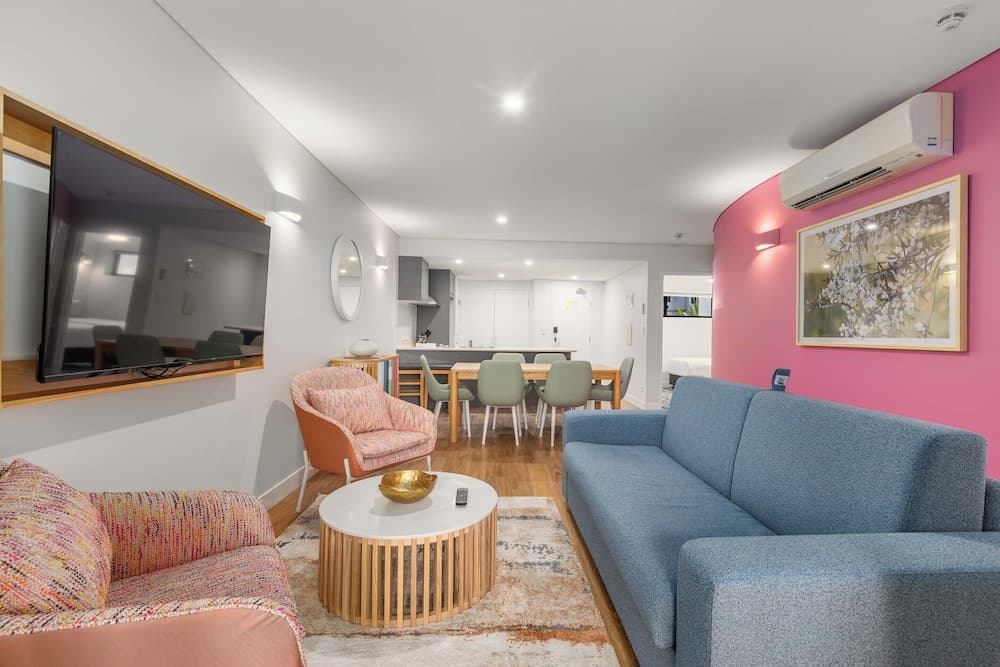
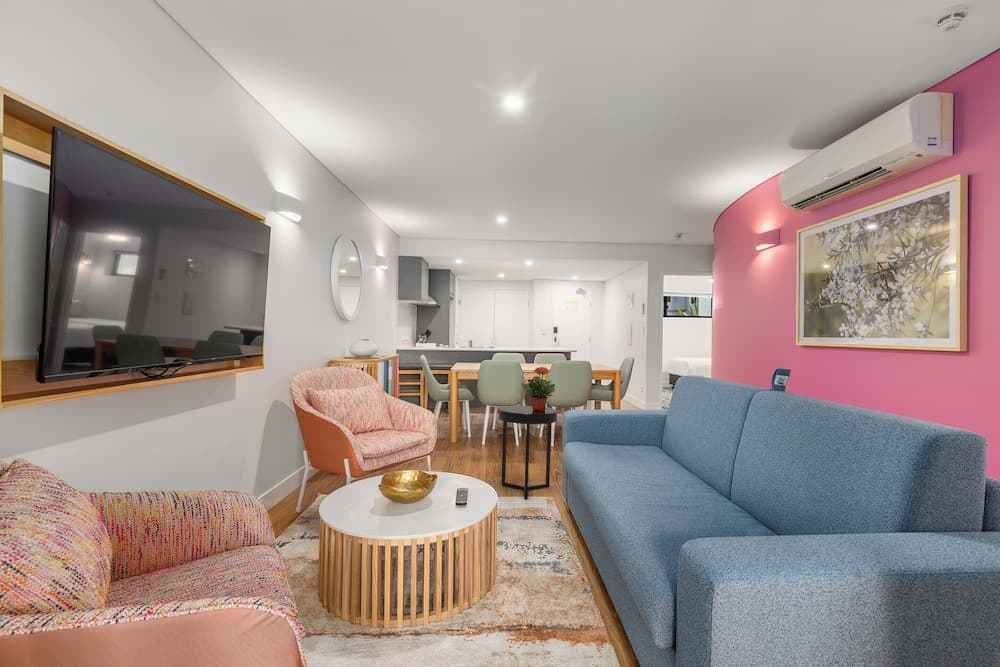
+ side table (526, 449)
+ potted plant (540, 388)
